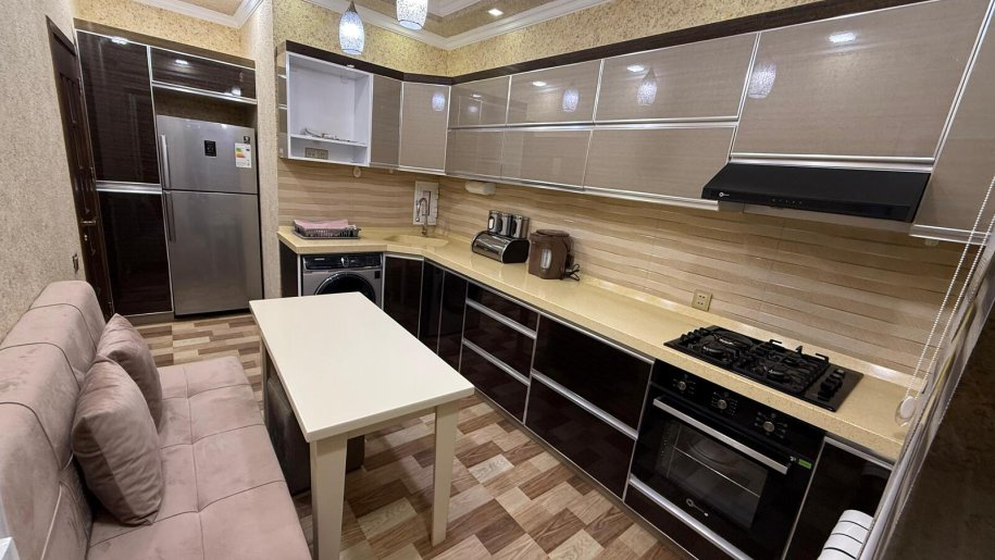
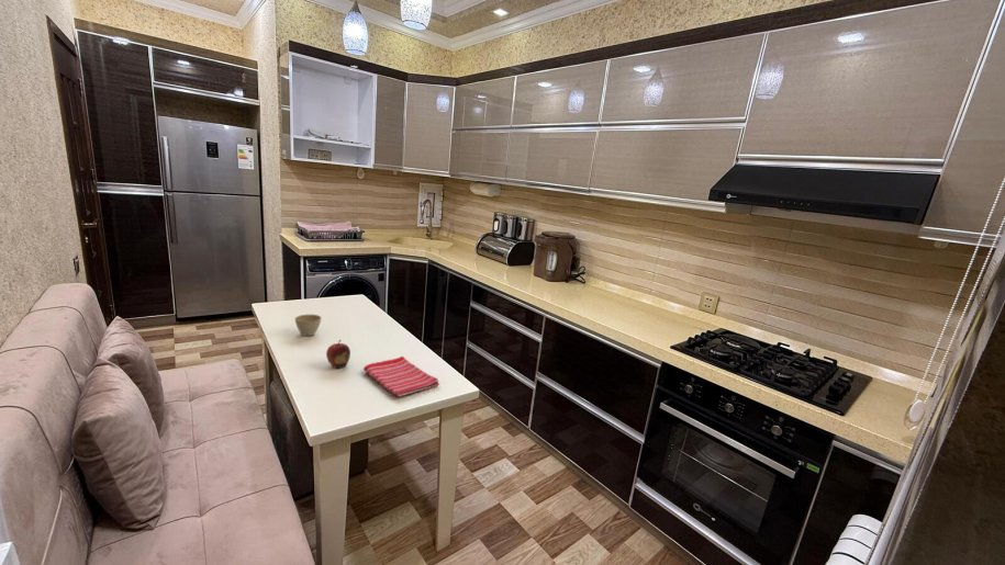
+ dish towel (400, 374)
+ fruit (337, 353)
+ flower pot (308, 326)
